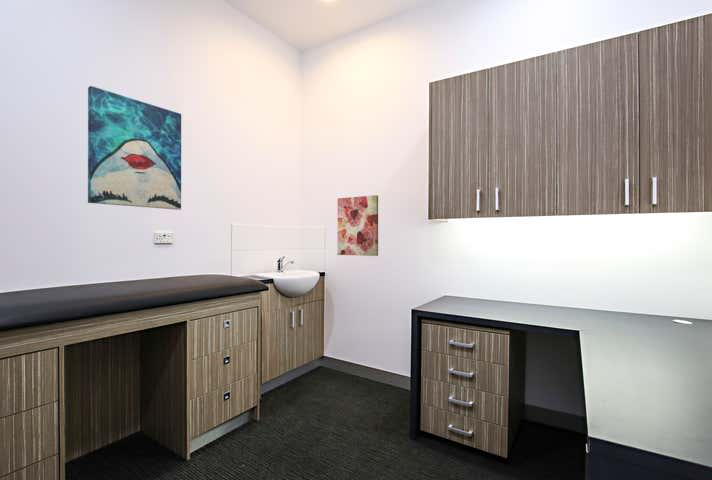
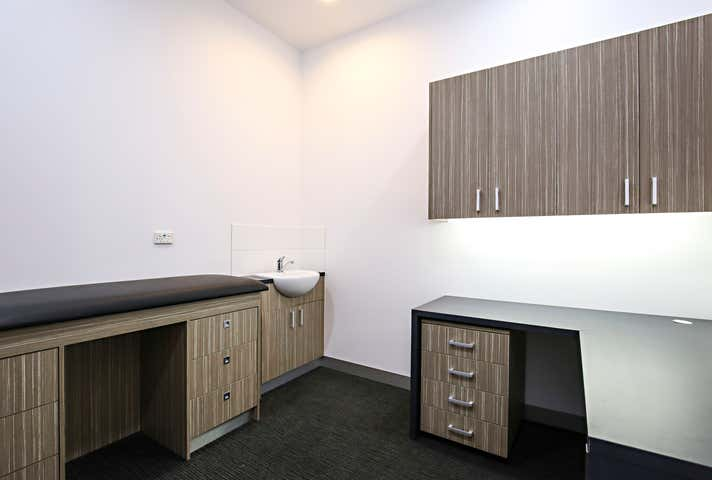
- wall art (357, 226)
- wall art (139, 154)
